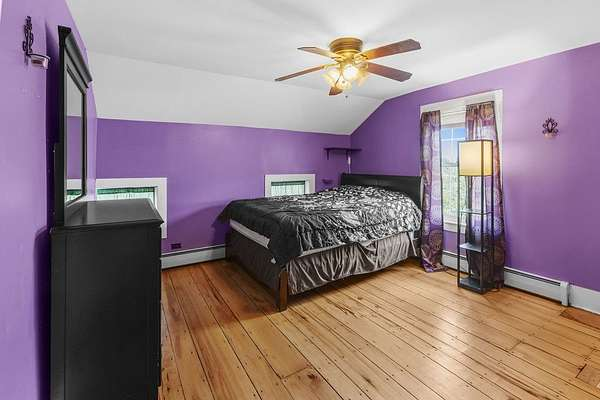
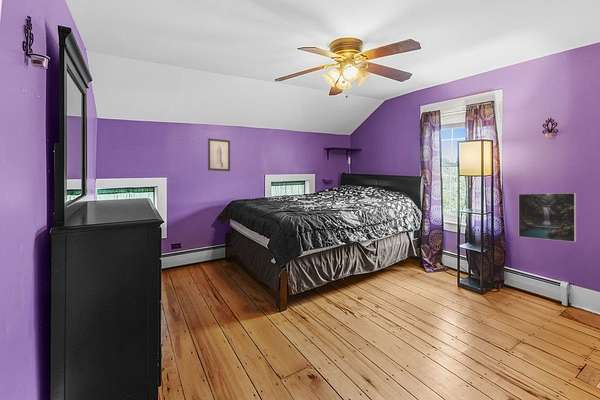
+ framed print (545, 216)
+ wall art (219, 155)
